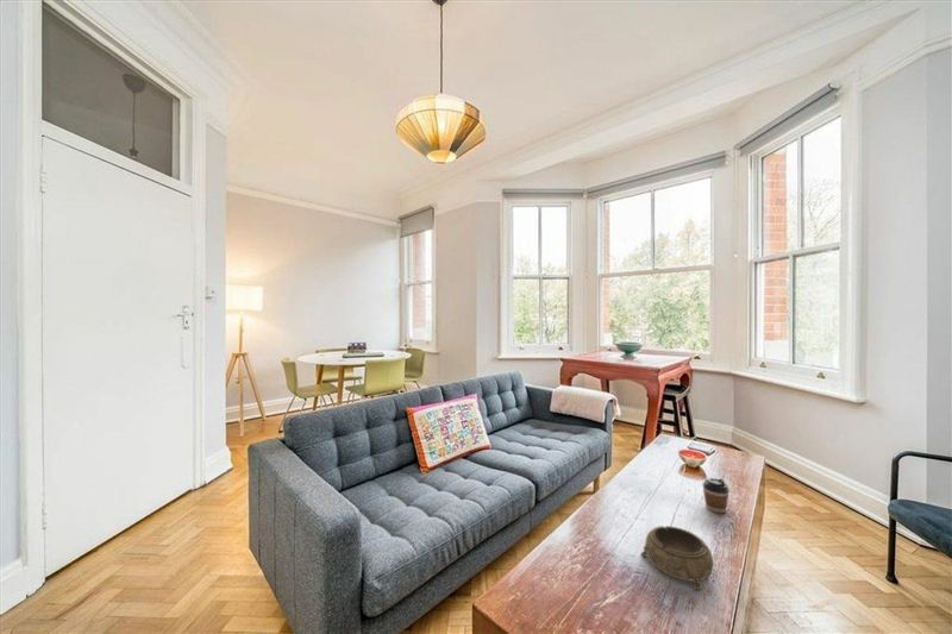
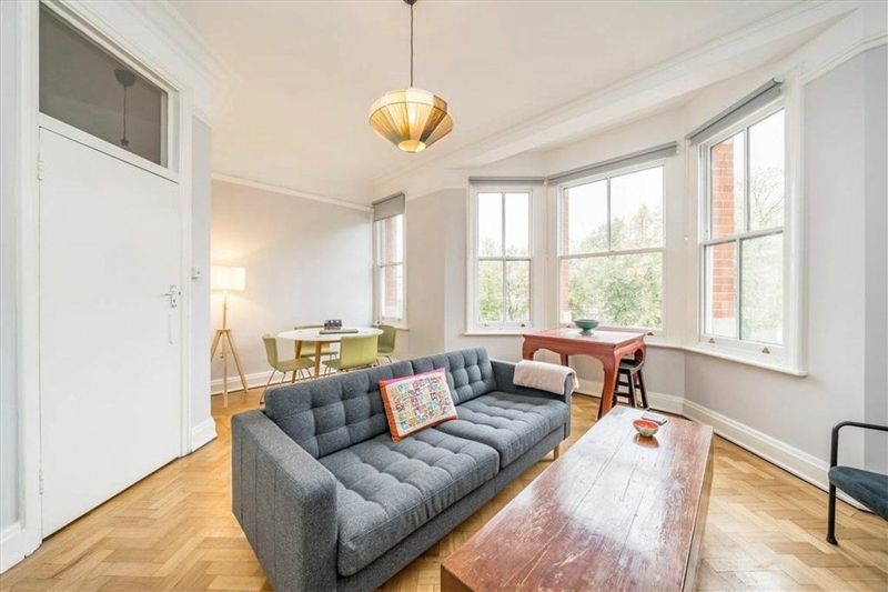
- coffee cup (715, 494)
- decorative bowl (675, 551)
